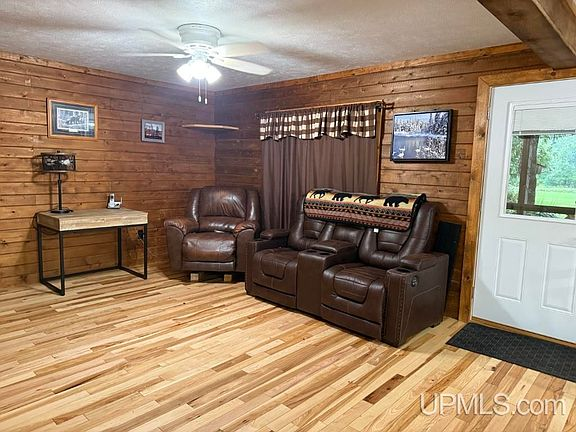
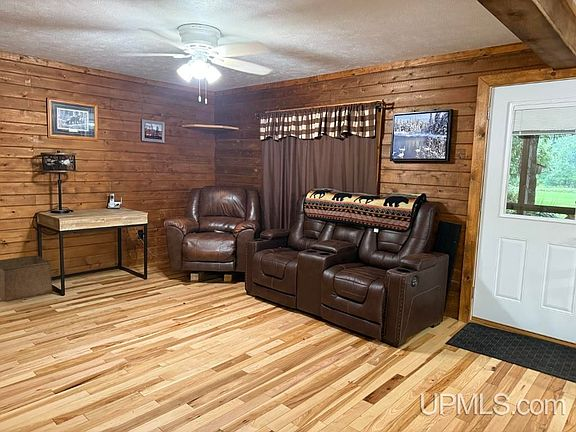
+ storage bin (21, 276)
